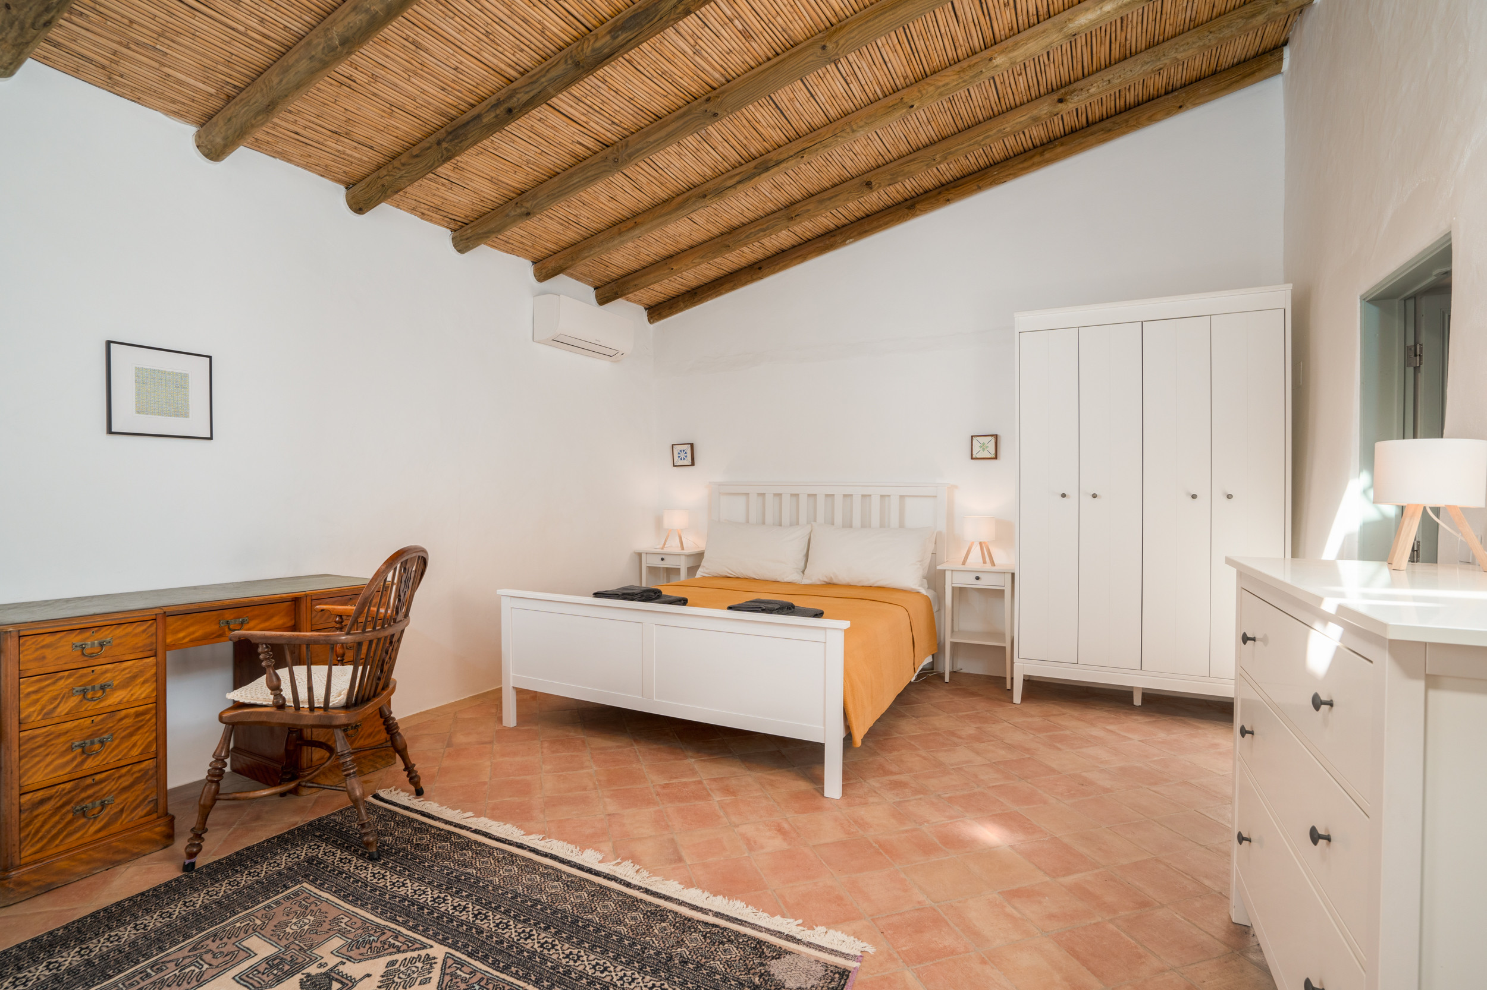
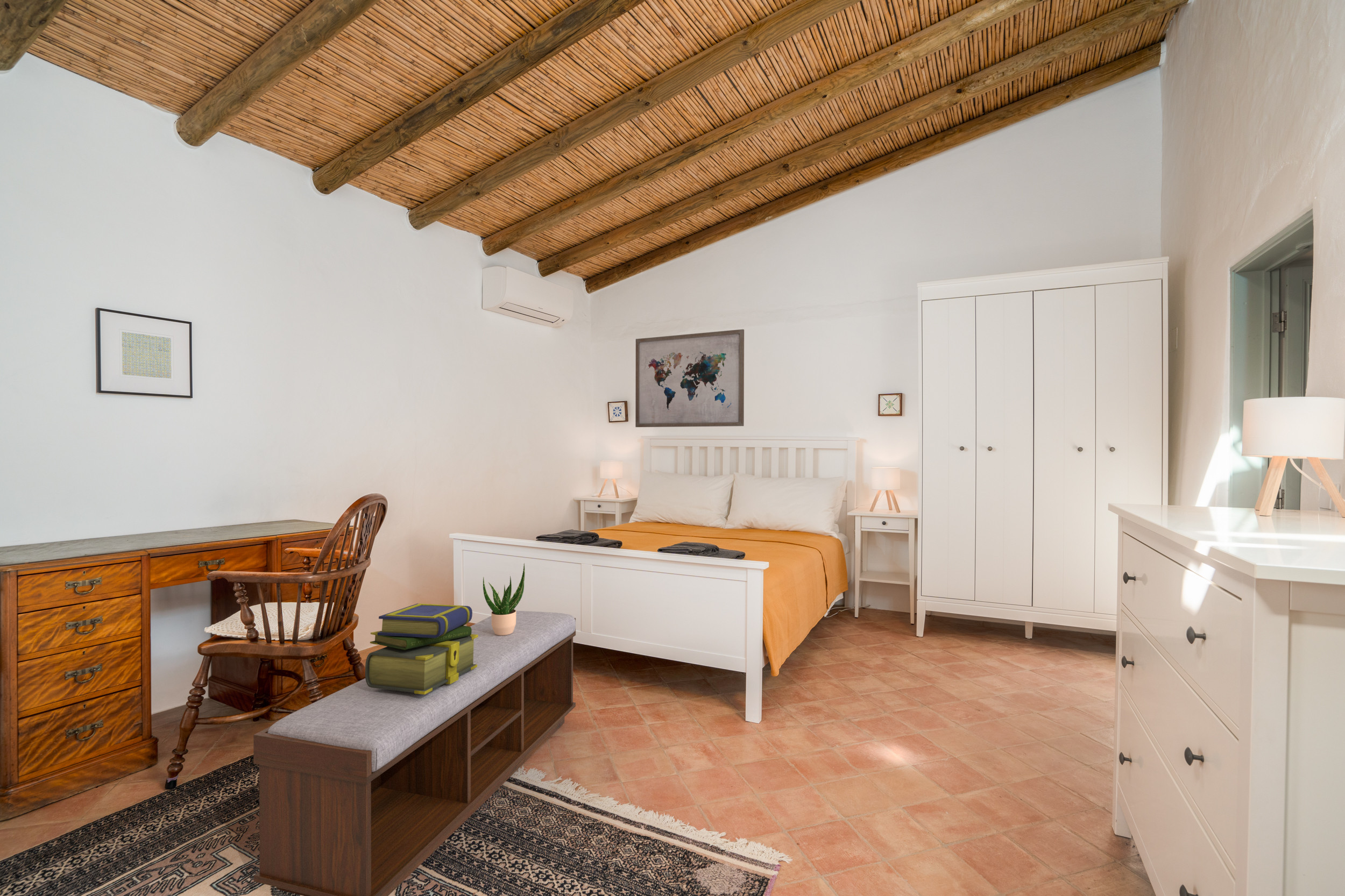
+ bench (457, 720)
+ wall art (687, 380)
+ potted plant (505, 600)
+ stack of books (424, 642)
